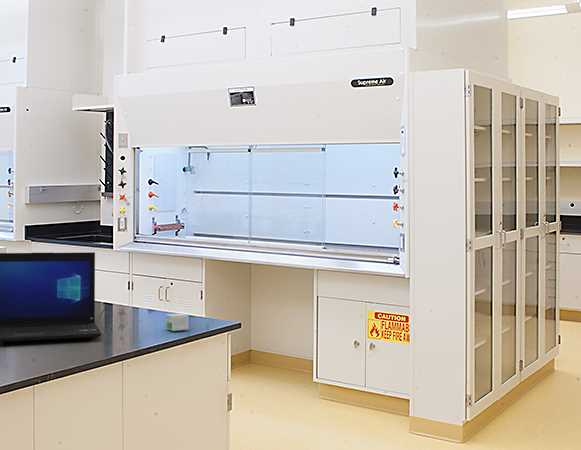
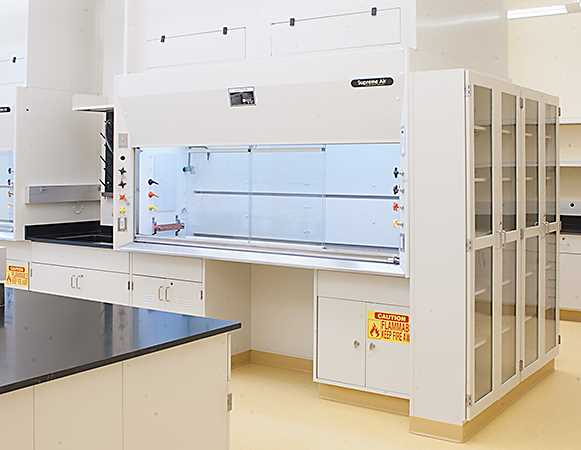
- small box (177, 322)
- laptop (42, 294)
